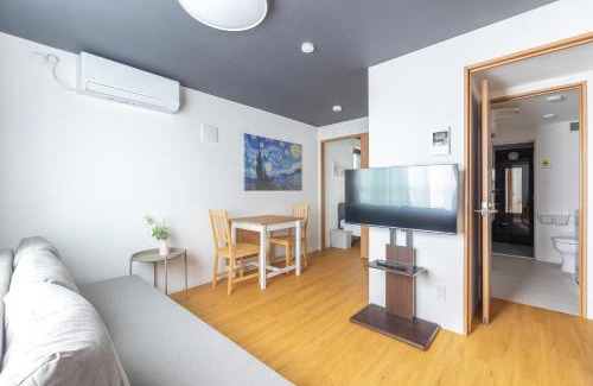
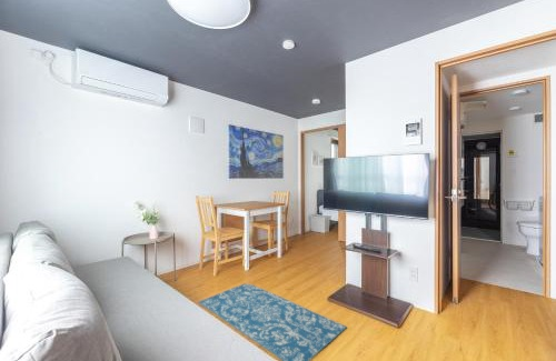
+ rug (265, 313)
